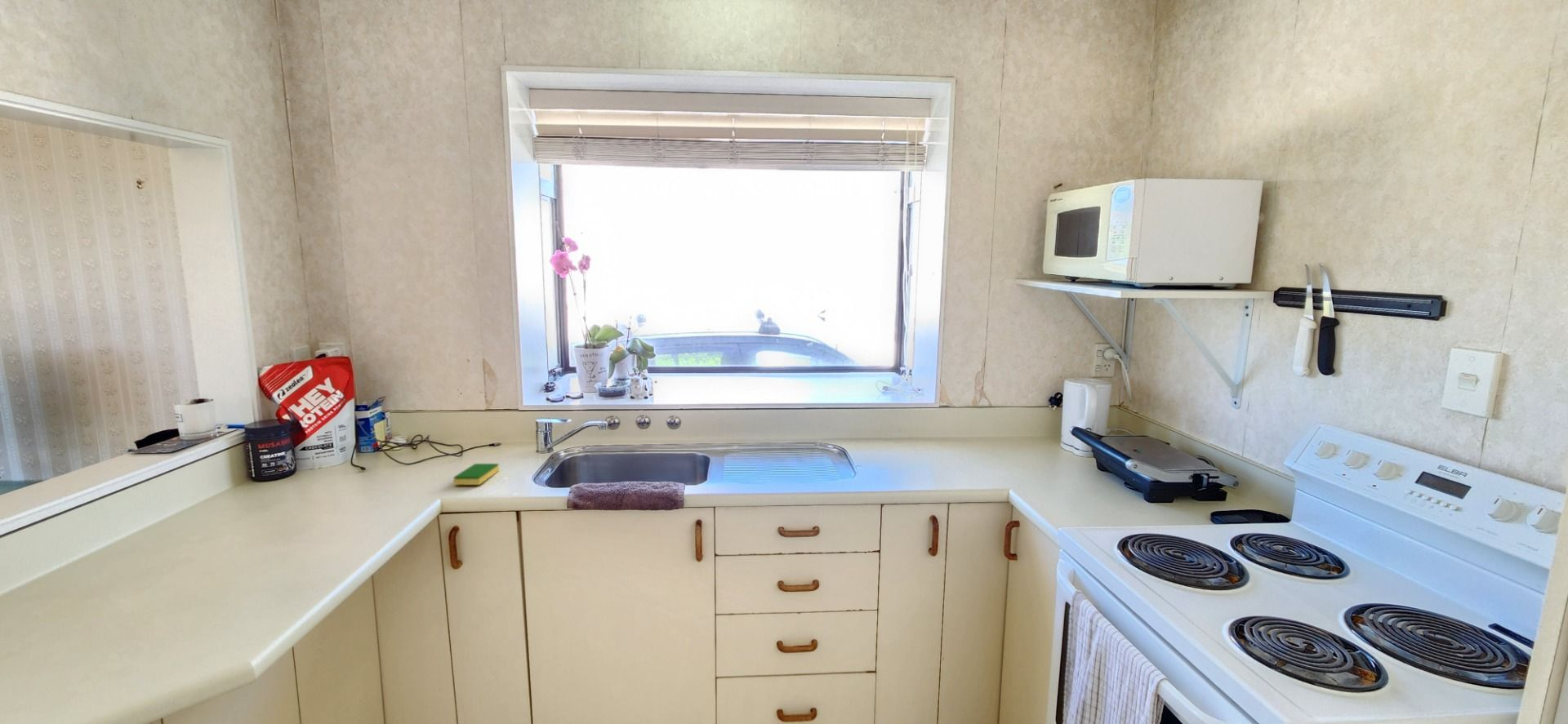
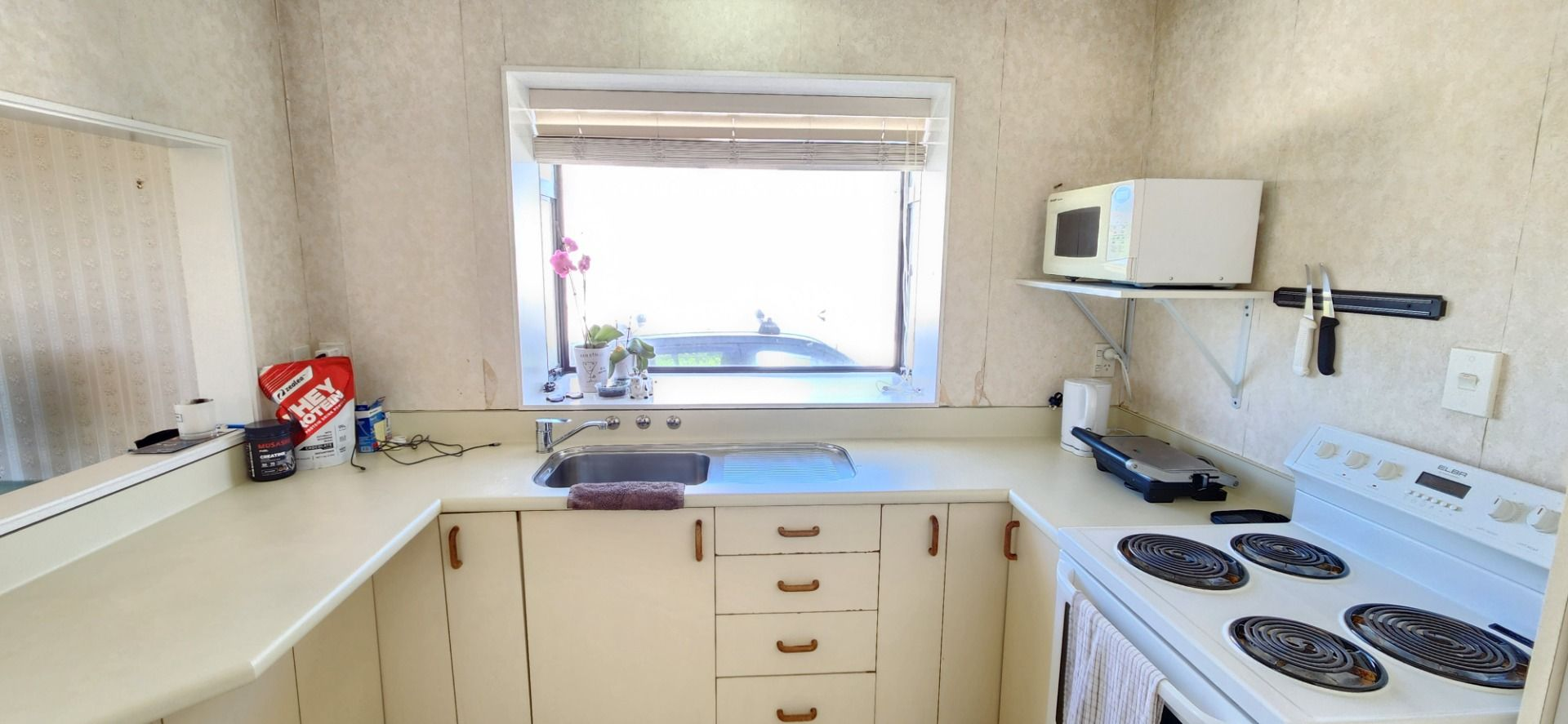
- dish sponge (477, 473)
